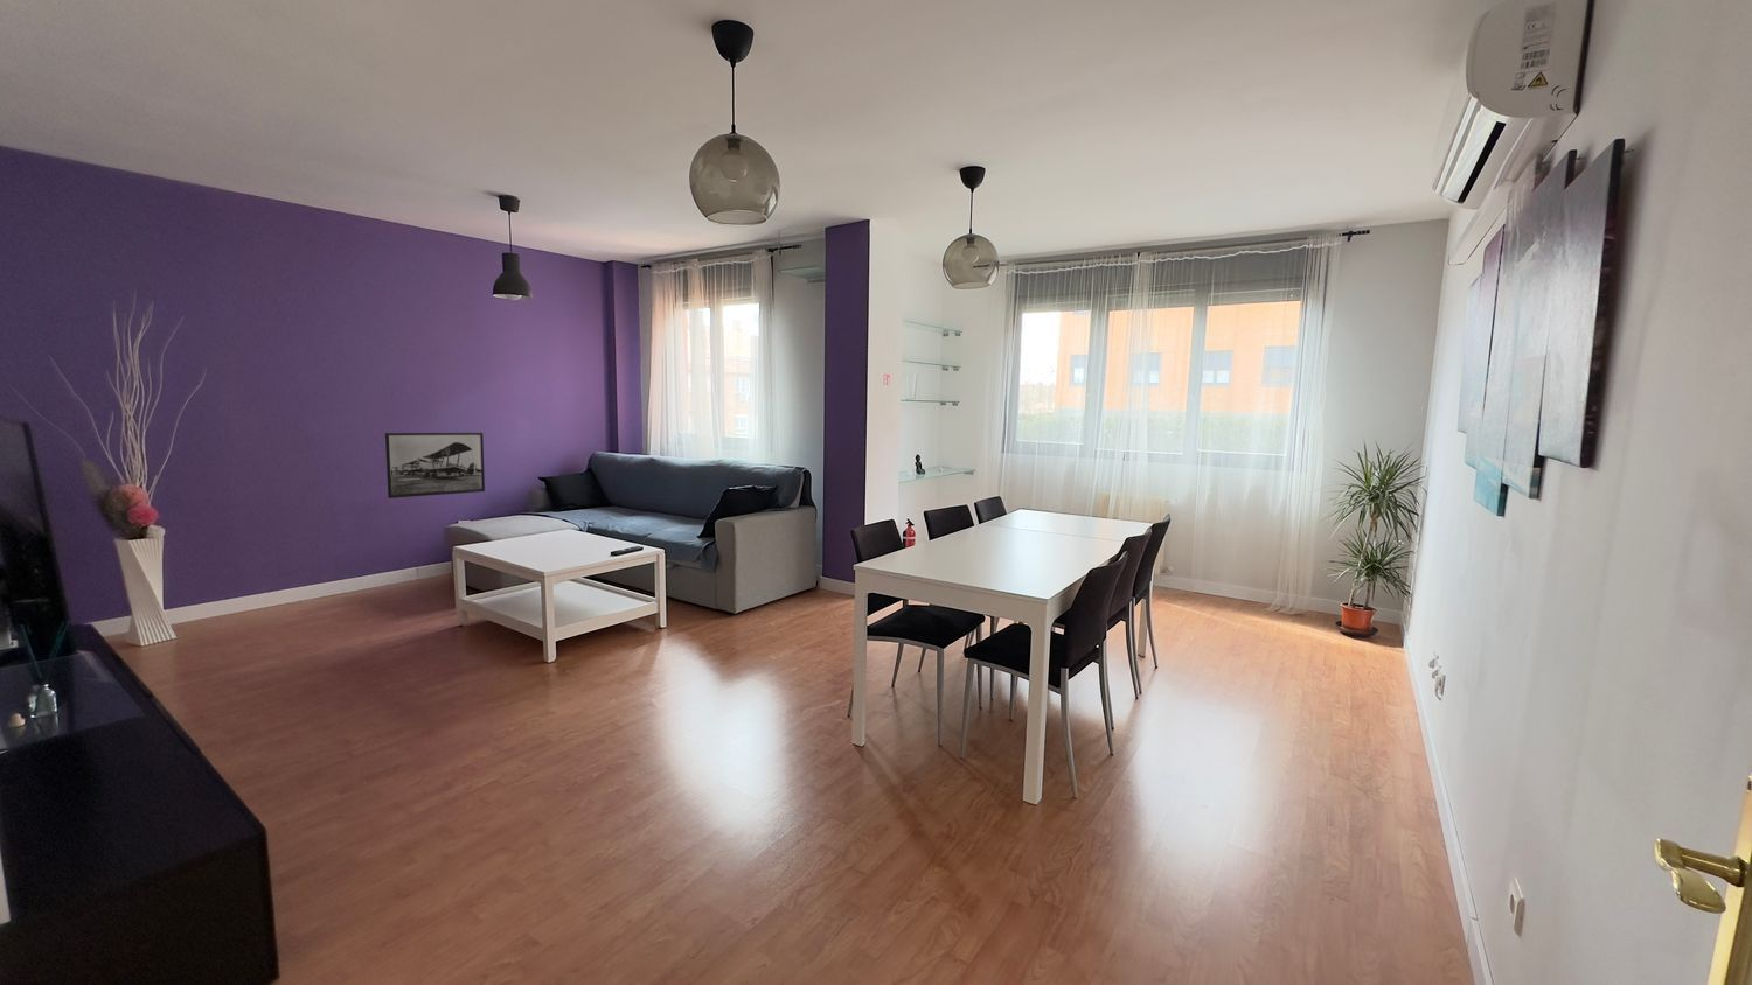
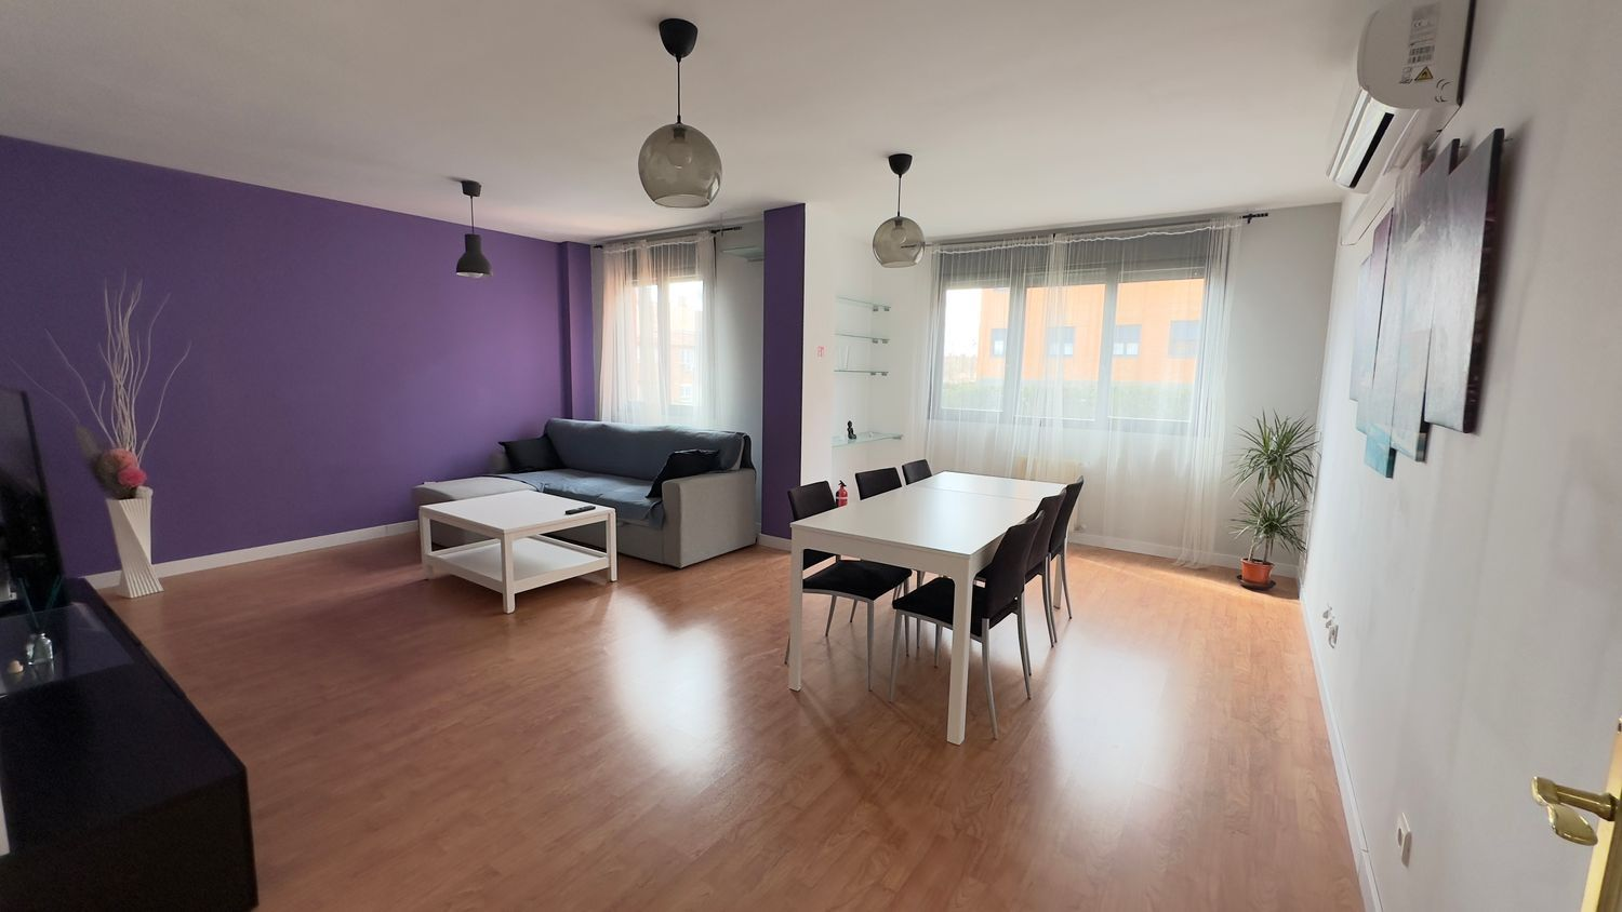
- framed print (437, 463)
